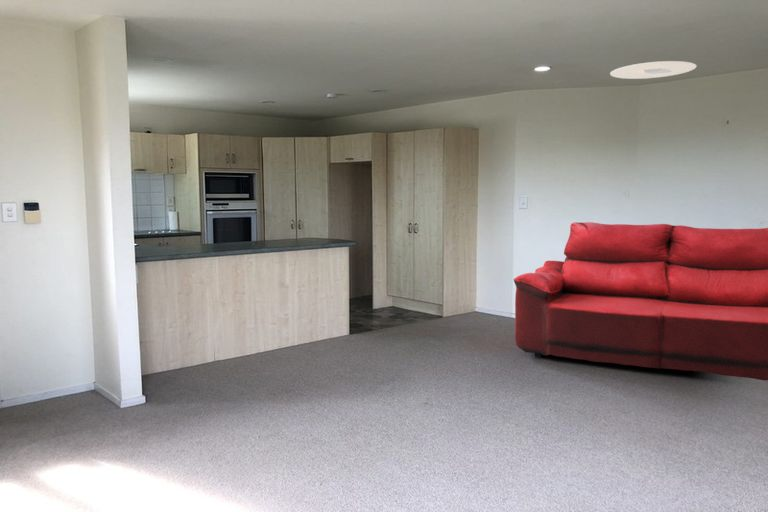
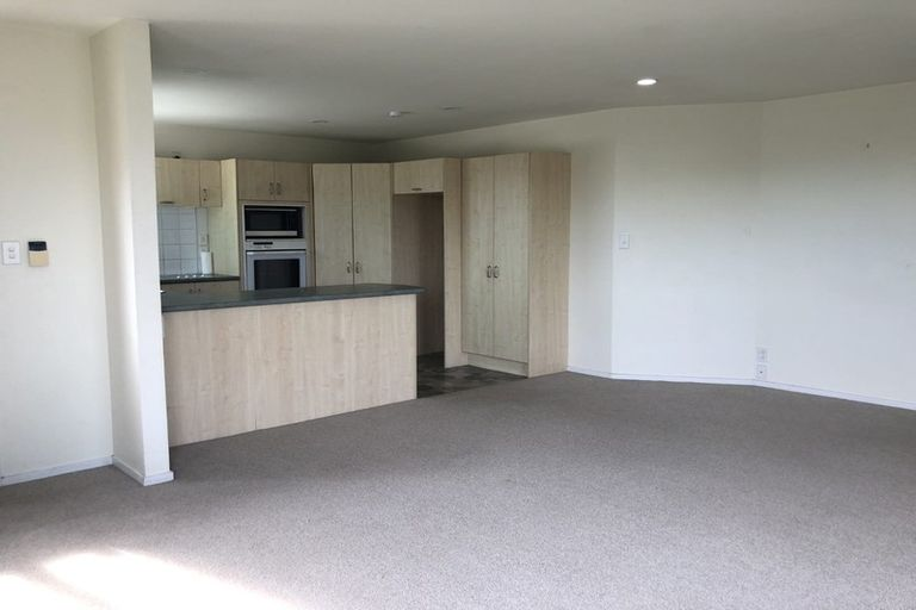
- ceiling light (652, 66)
- sofa (665, 292)
